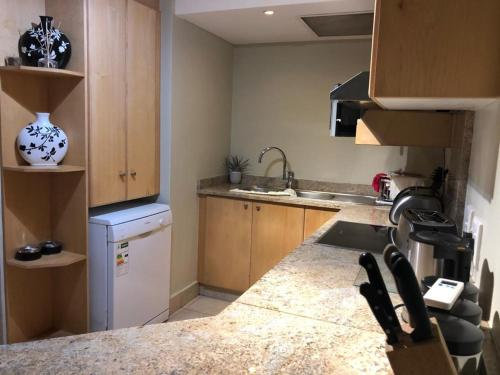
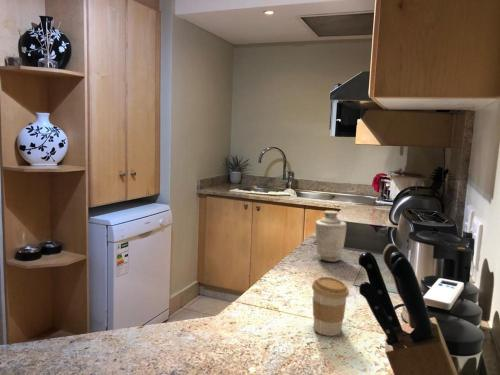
+ coffee cup (329, 305)
+ vase (330, 235)
